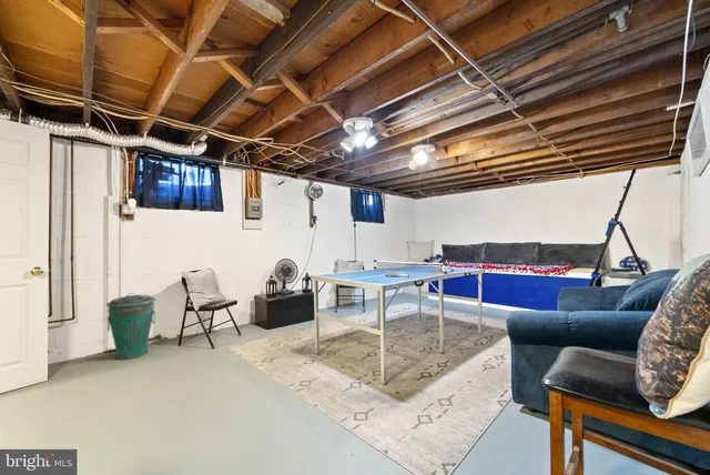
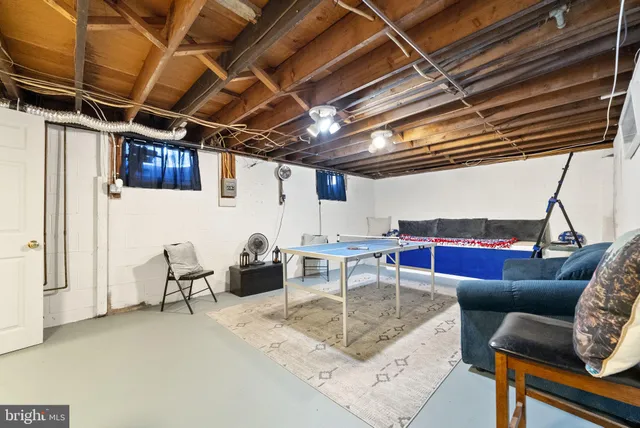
- trash can (131, 323)
